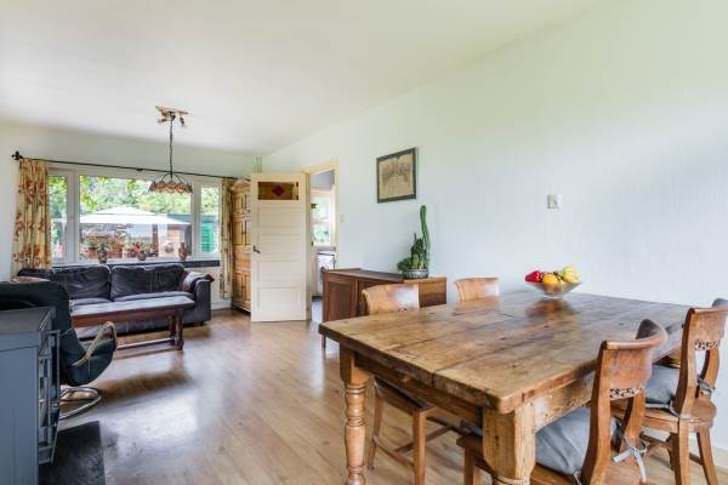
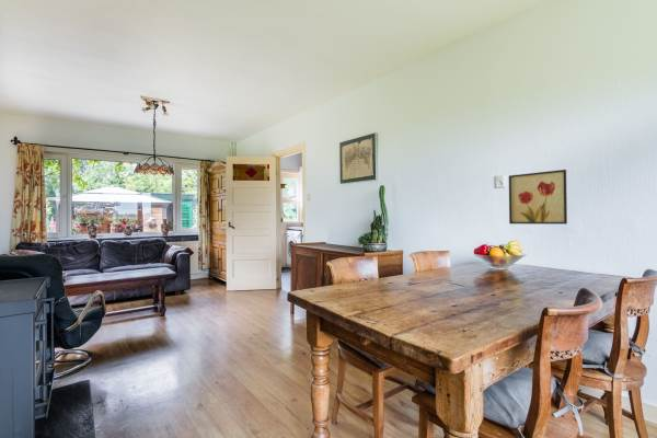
+ wall art (537, 198)
